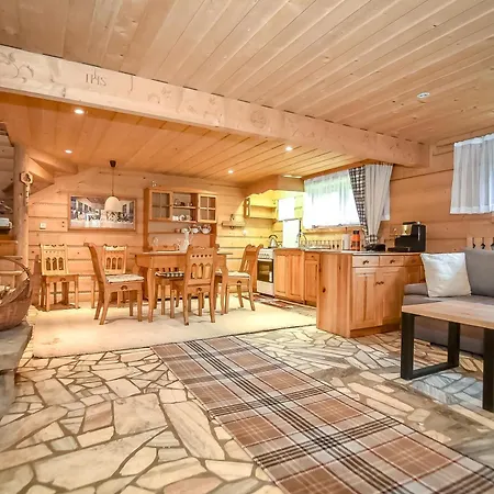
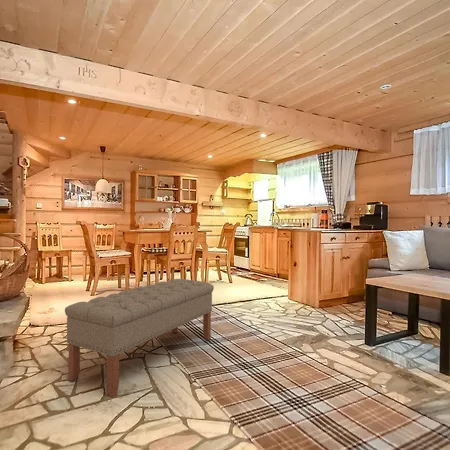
+ bench (150, 323)
